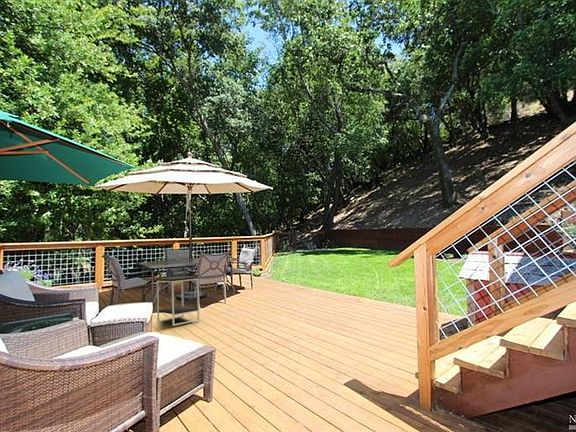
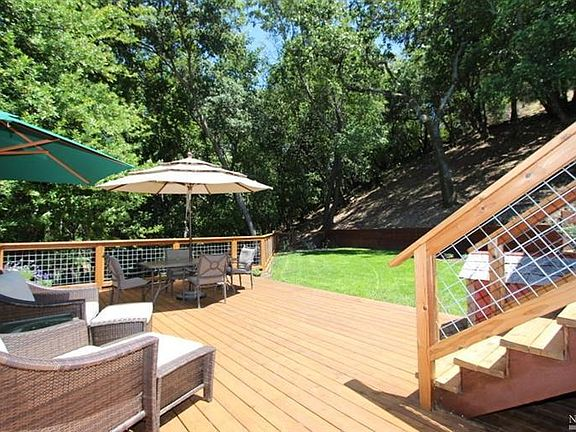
- side table (173, 299)
